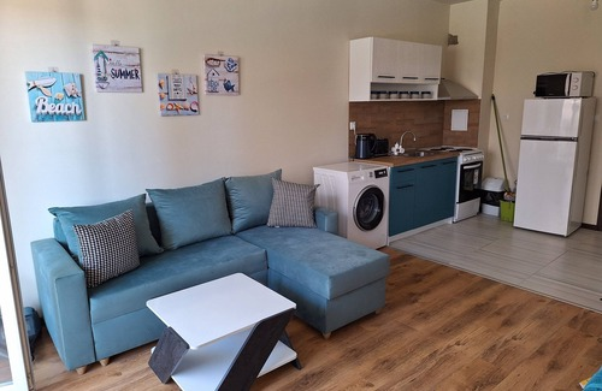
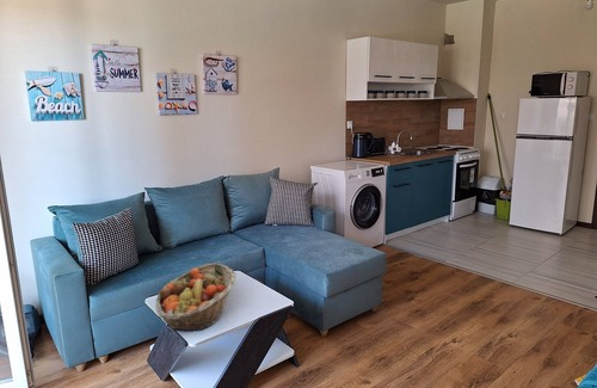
+ fruit basket (196, 295)
